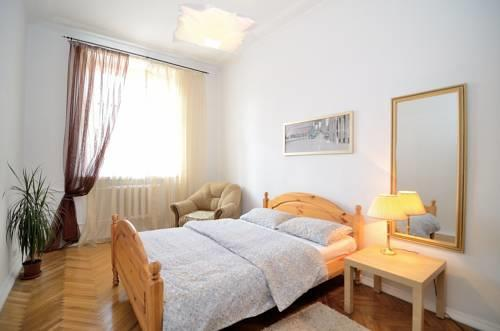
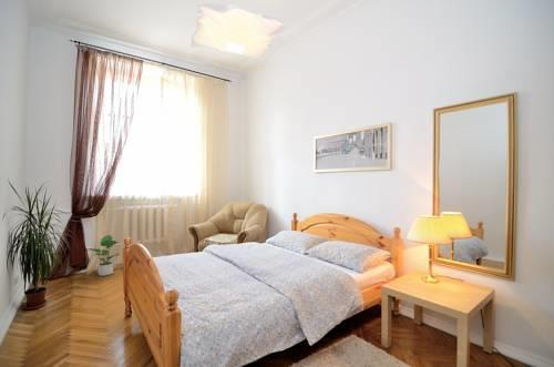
+ potted plant (103, 256)
